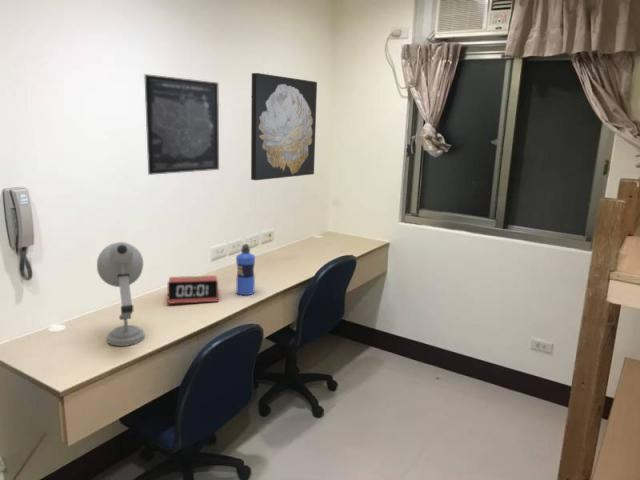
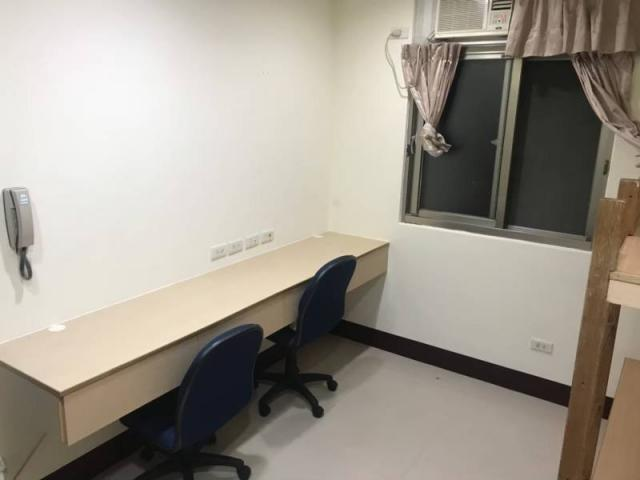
- desk lamp (123, 289)
- water bottle (245, 268)
- wall art (185, 126)
- alarm clock (193, 287)
- wall art (285, 128)
